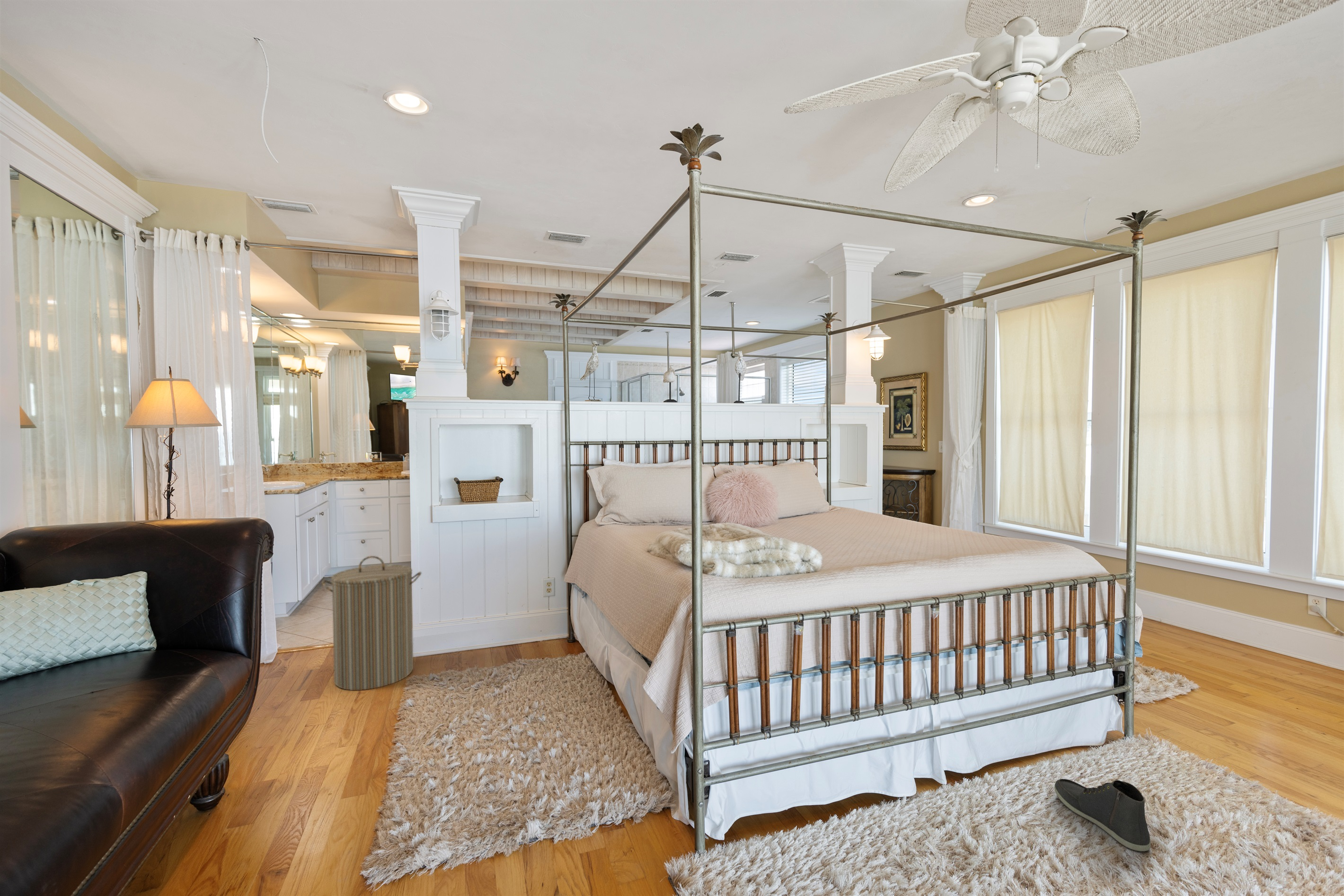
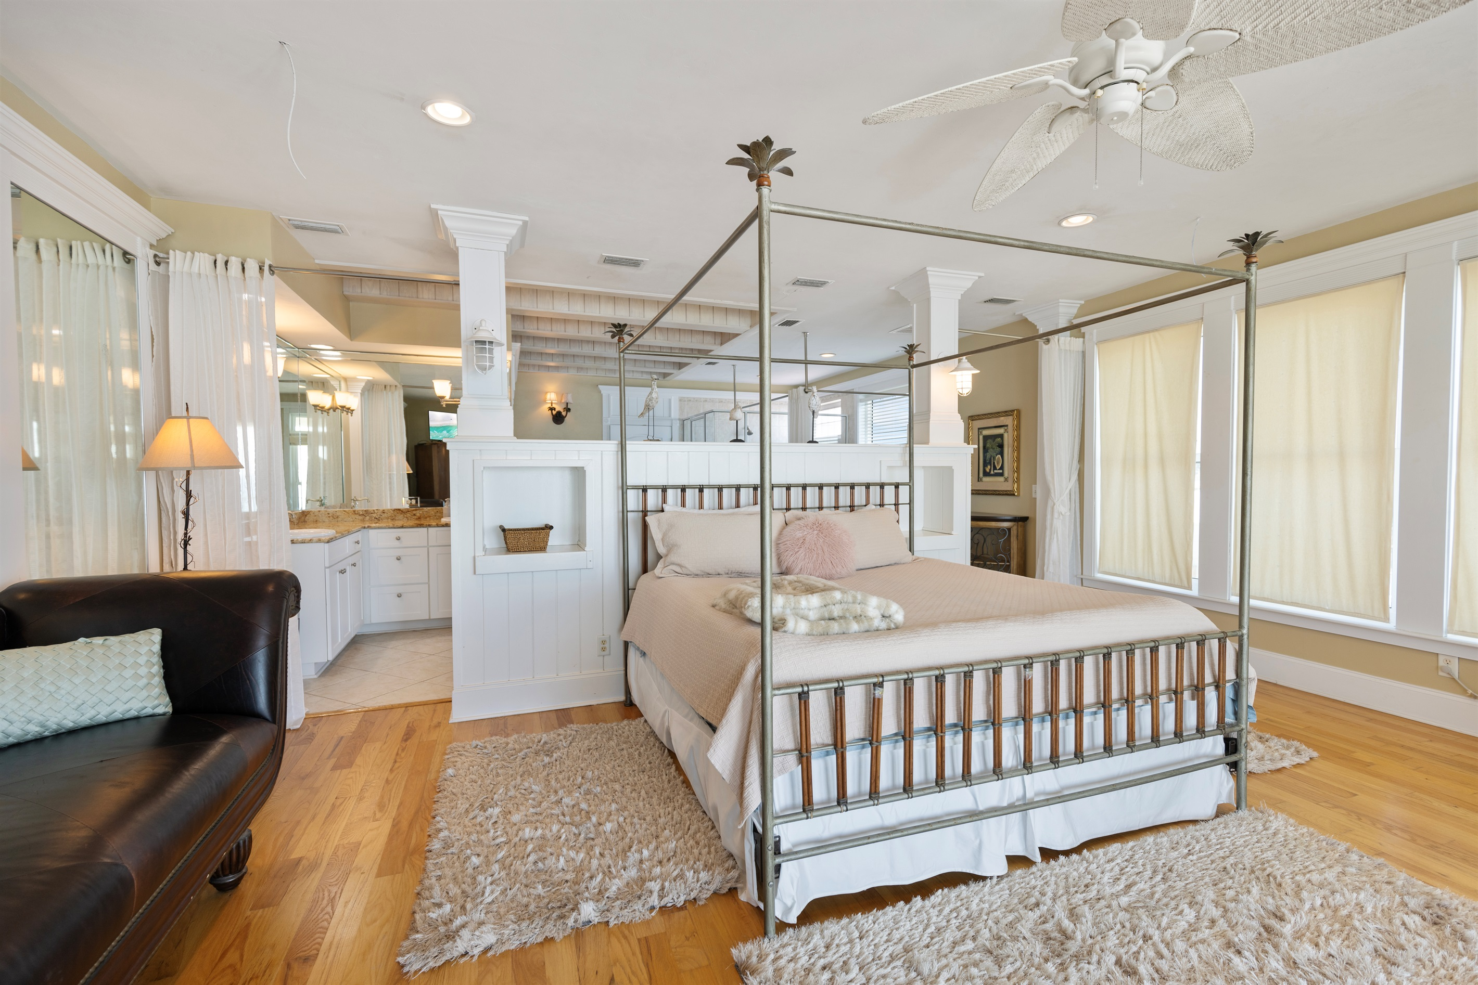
- laundry hamper (373, 615)
- sneaker (1101, 794)
